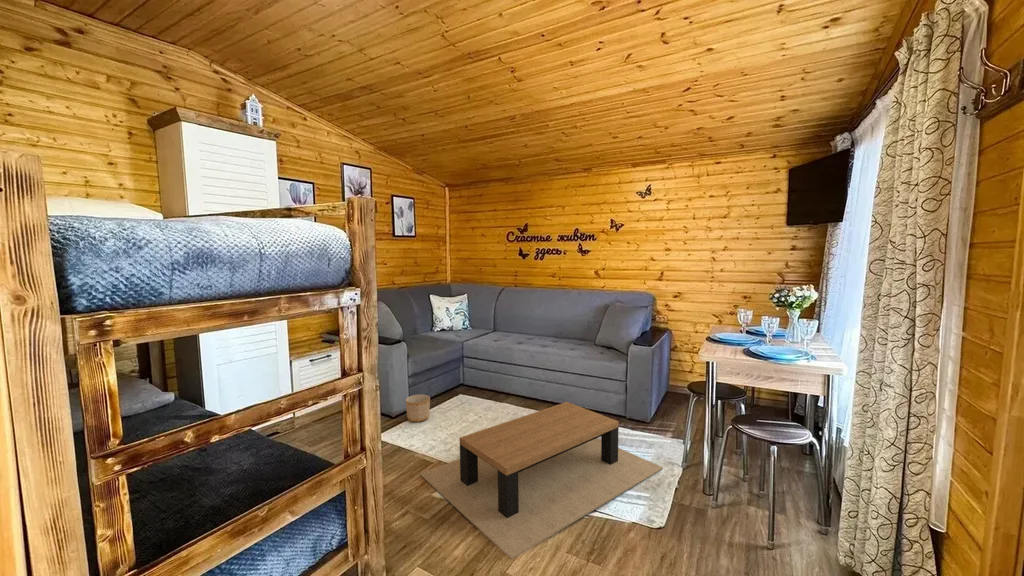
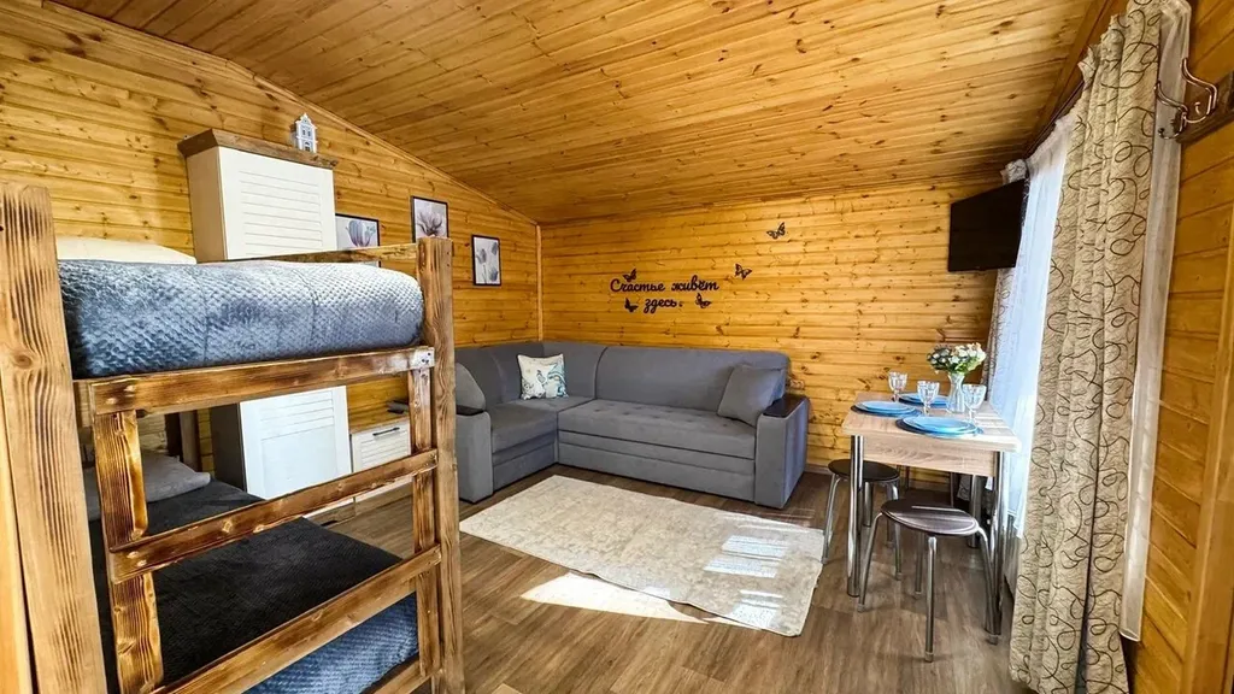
- planter (418, 408)
- coffee table (542, 450)
